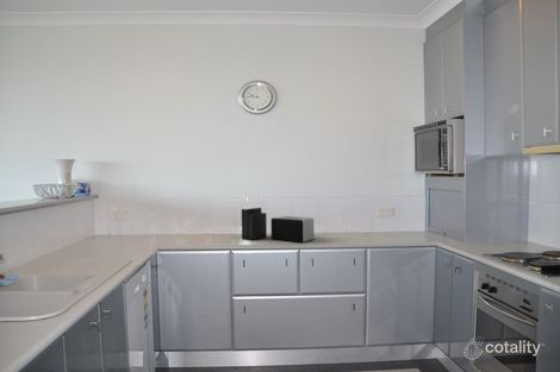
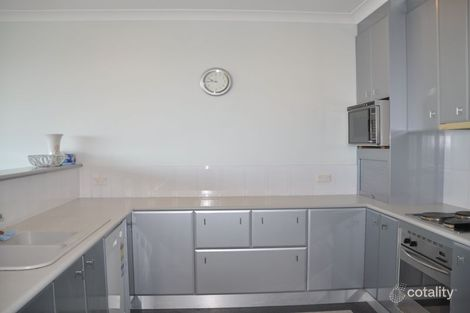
- knife block (255, 215)
- toaster (292, 228)
